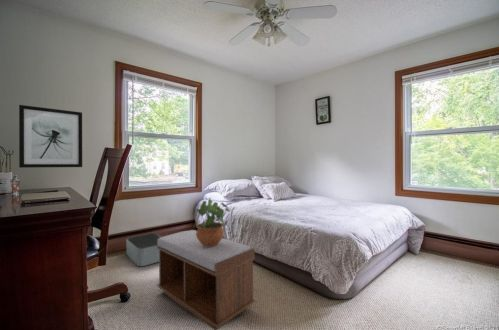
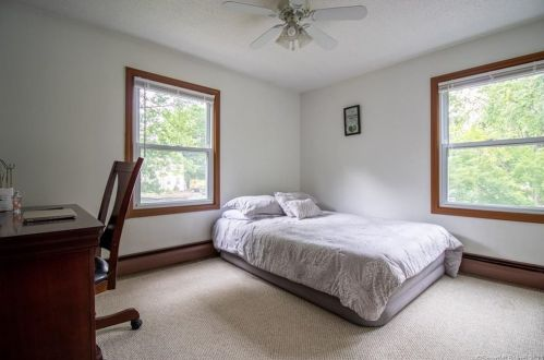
- wall art (52, 138)
- storage bin (147, 248)
- bench (202, 270)
- potted plant (210, 221)
